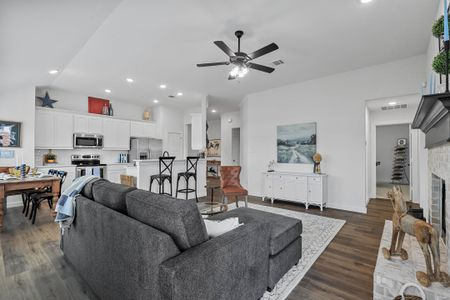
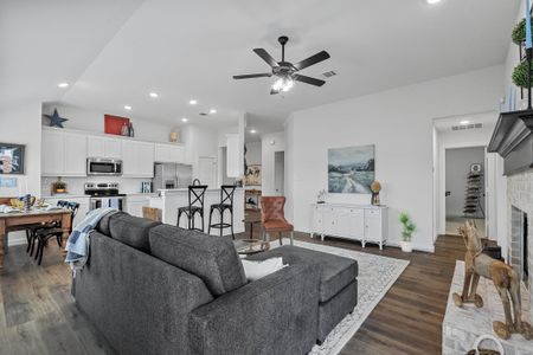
+ potted plant (407, 231)
